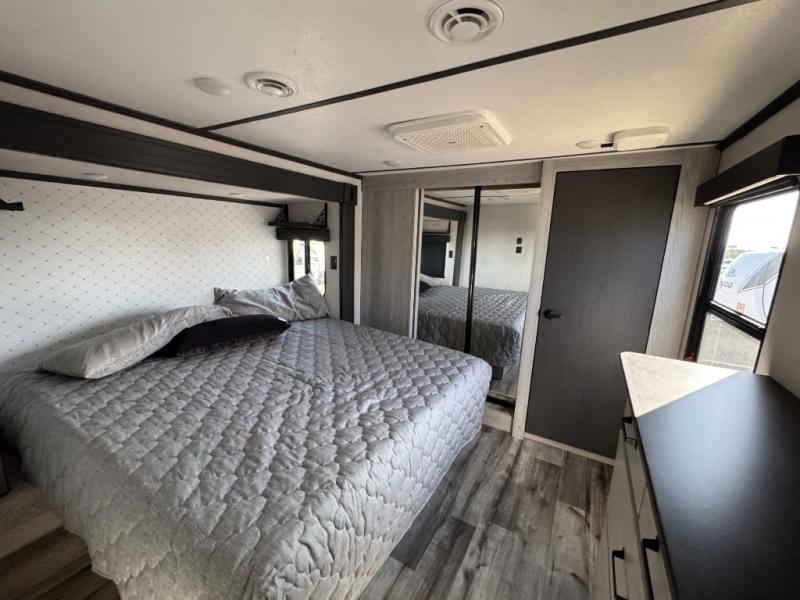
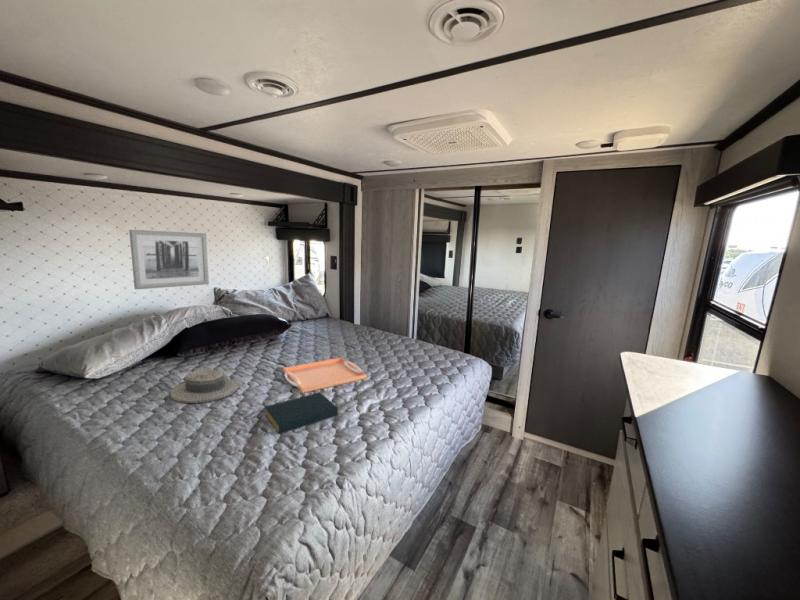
+ boater hat (198, 378)
+ wall art (172, 259)
+ hardback book (301, 411)
+ serving tray (324, 372)
